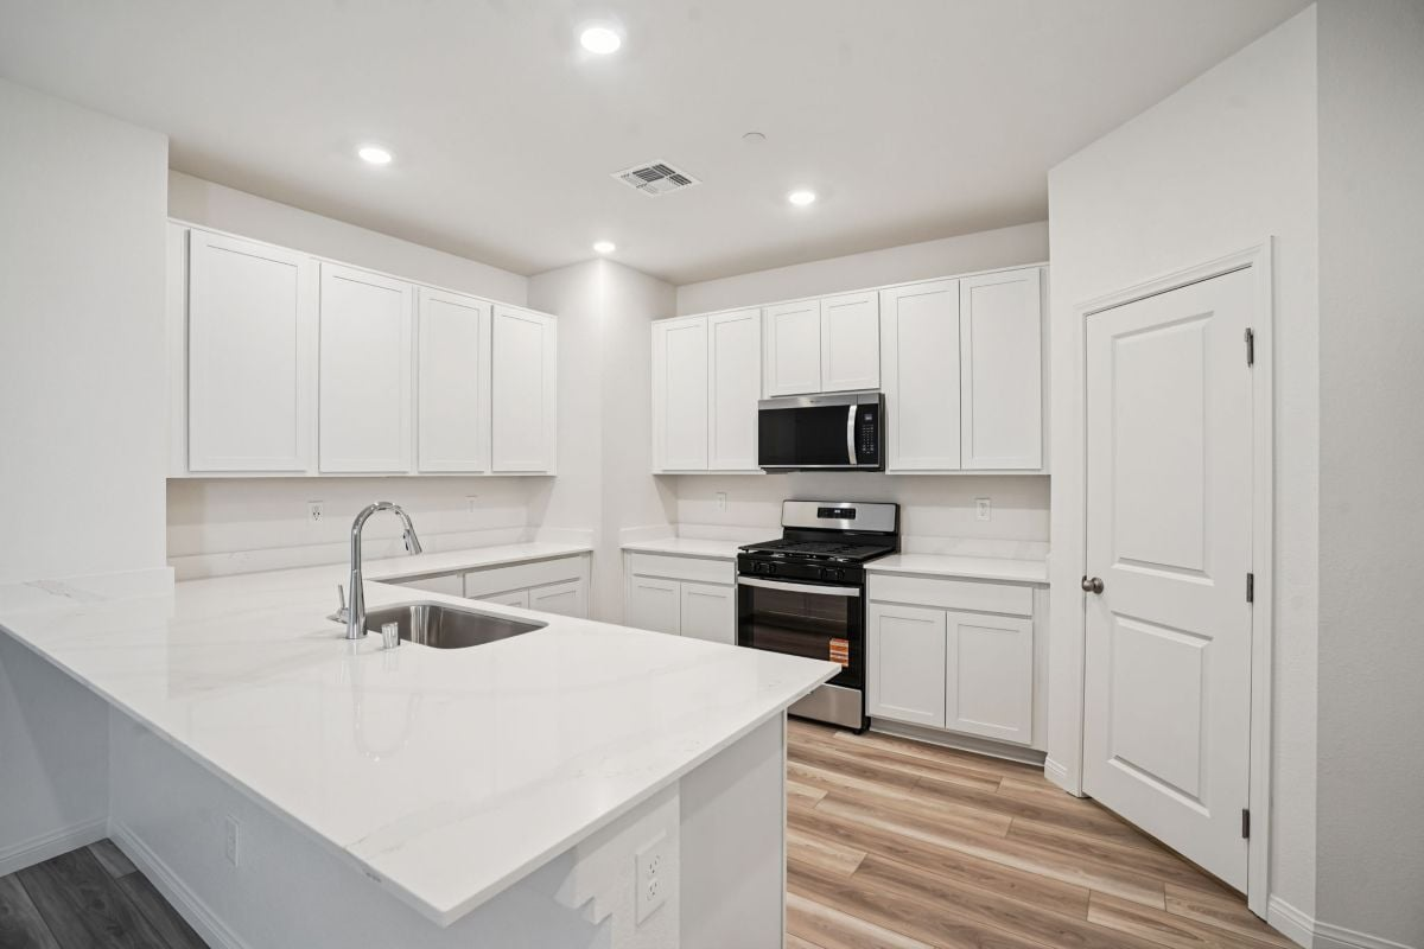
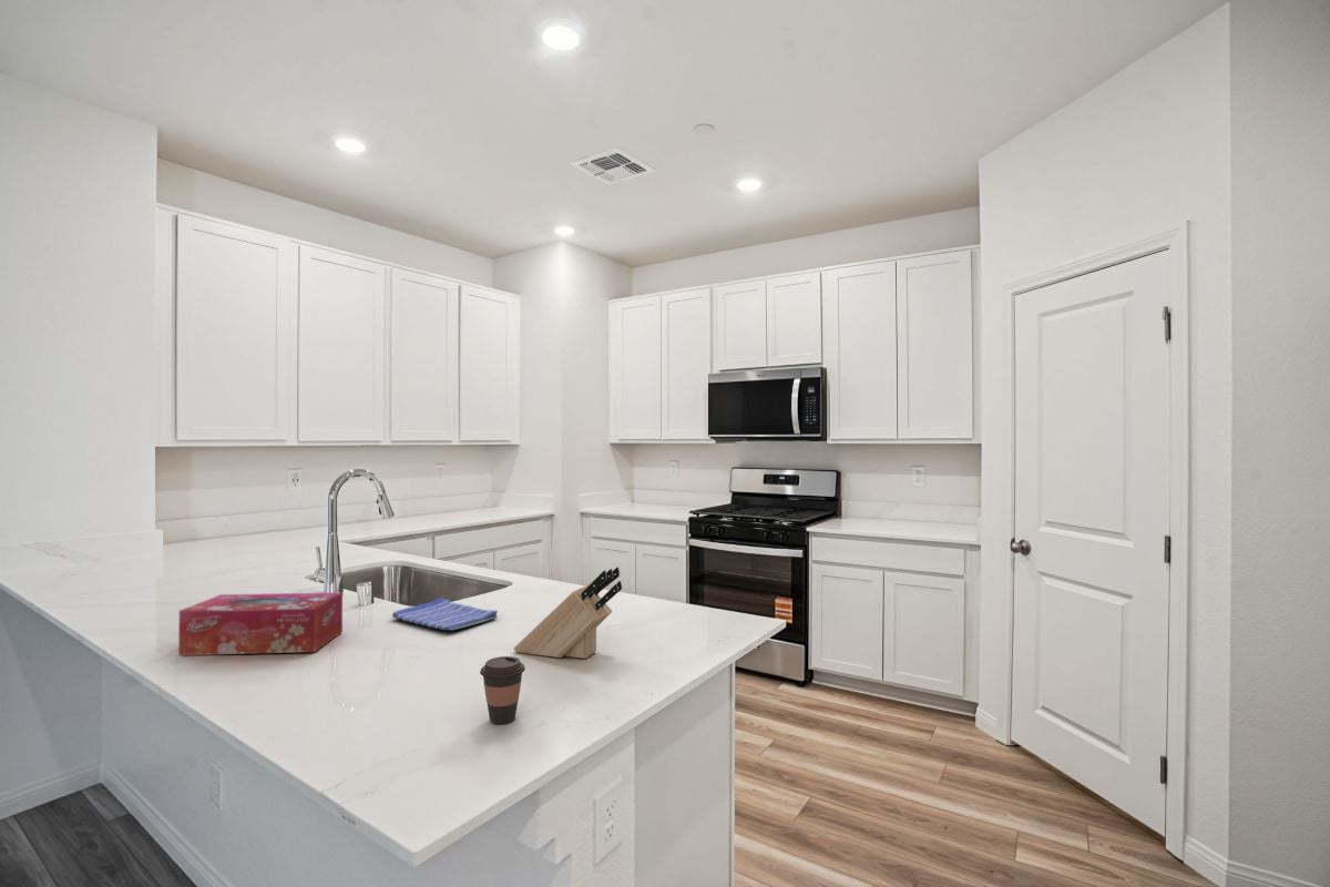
+ dish towel (444, 613)
+ knife block (570, 609)
+ tissue box (265, 622)
+ coffee cup (502, 690)
